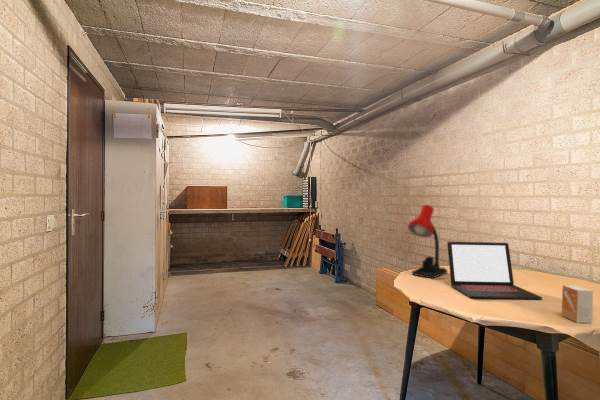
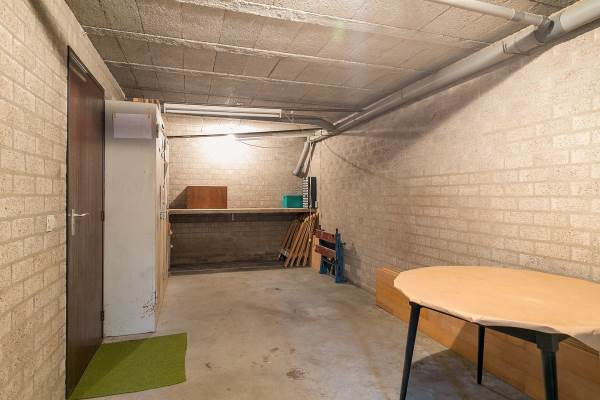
- small box (577, 303)
- laptop (491, 268)
- desk lamp (426, 237)
